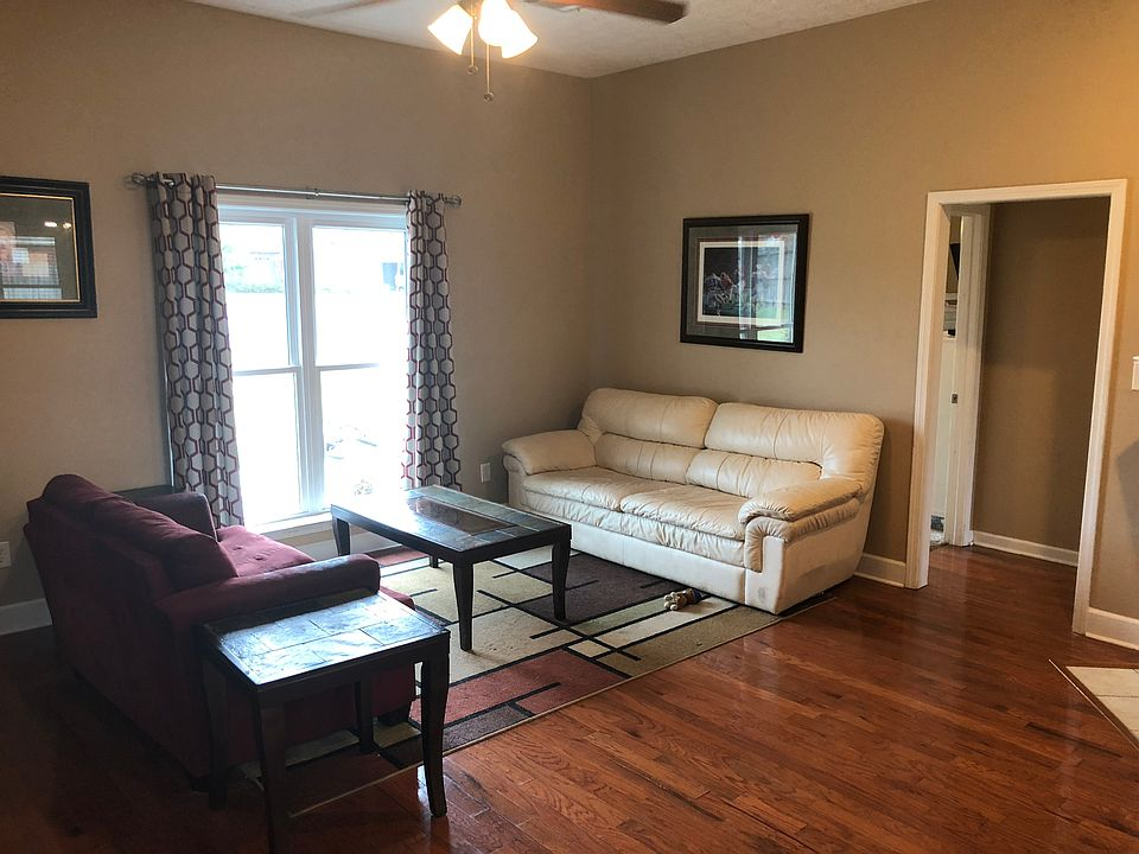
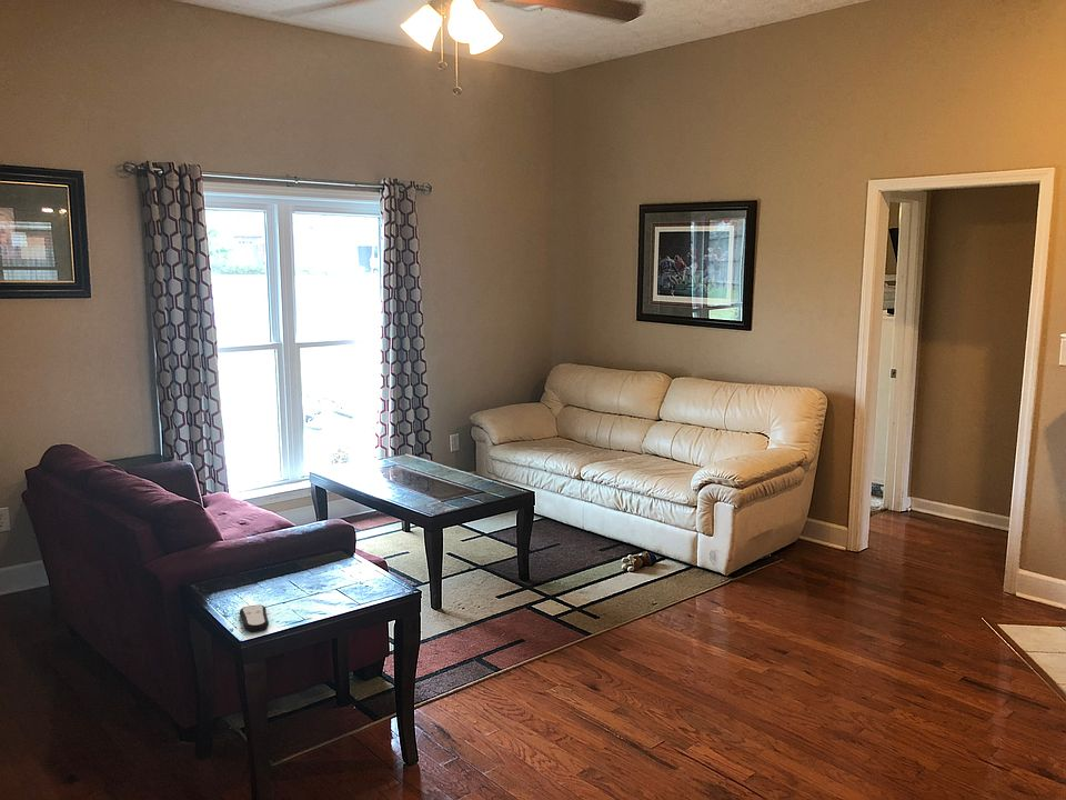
+ remote control (254, 618)
